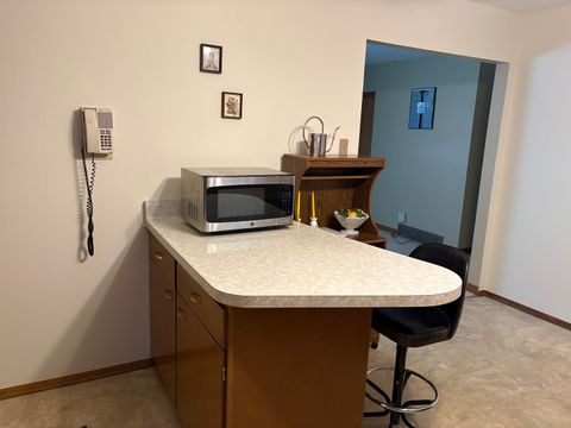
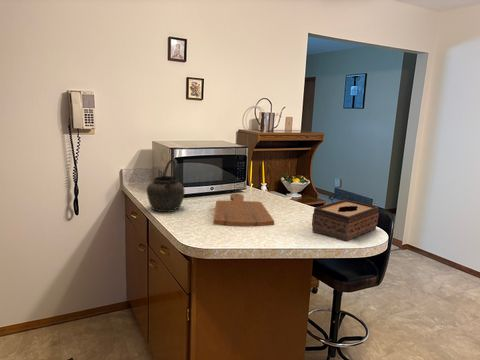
+ kettle (166, 183)
+ cutting board (240, 210)
+ tissue box (345, 219)
